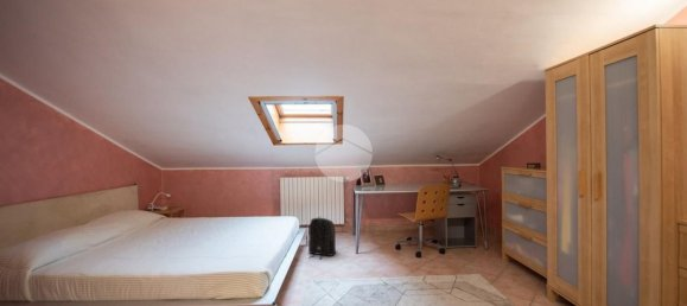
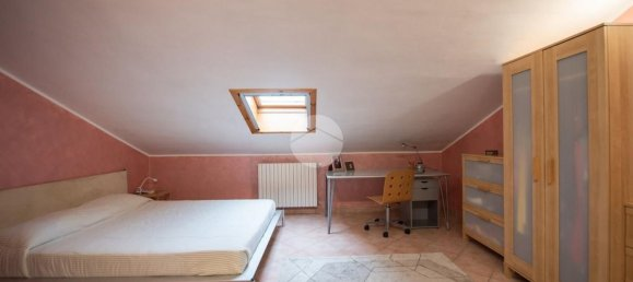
- backpack (320, 235)
